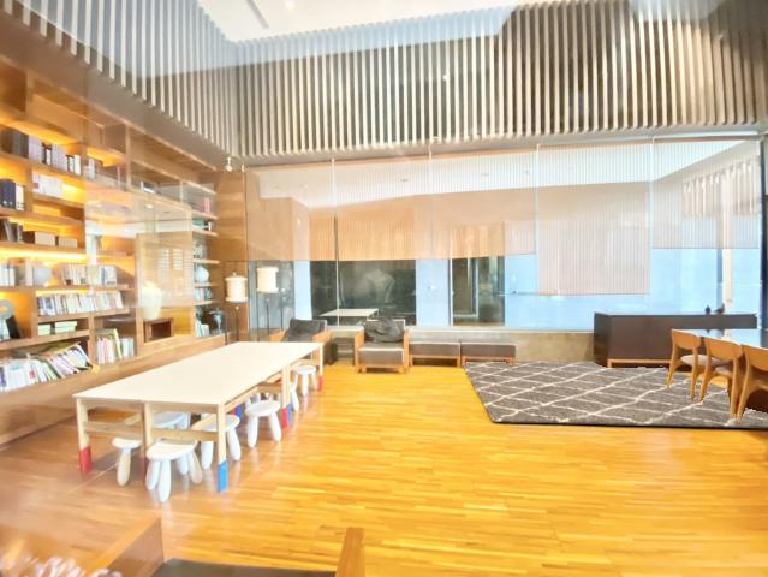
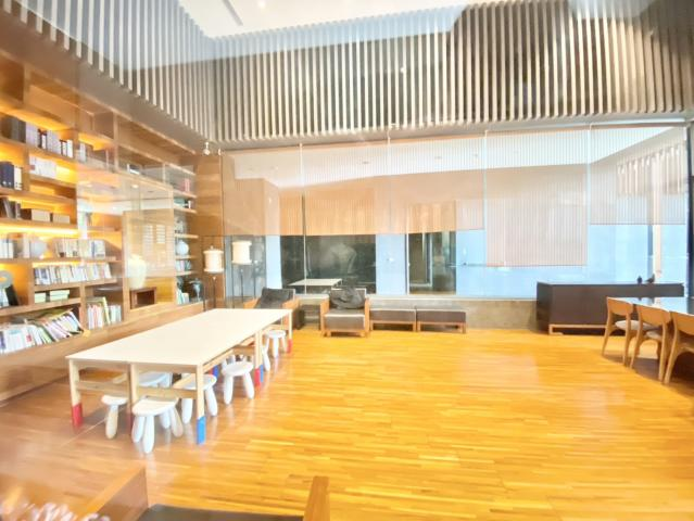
- rug (590, 383)
